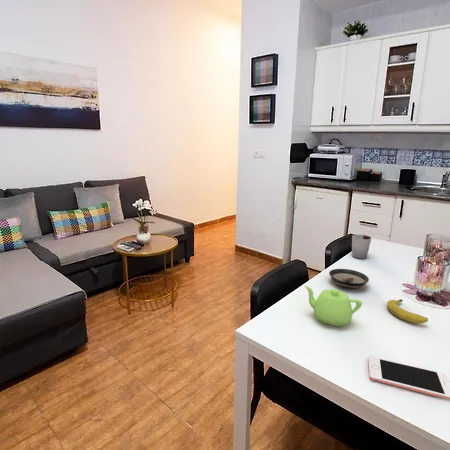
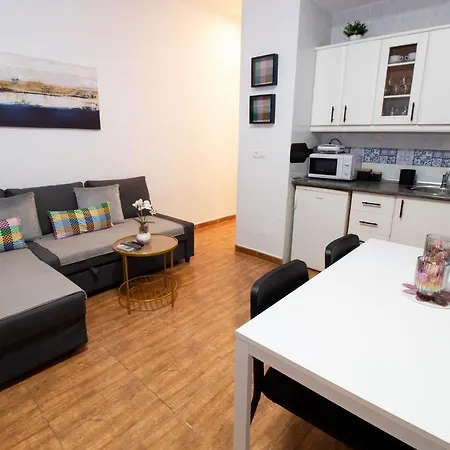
- teapot (331, 304)
- cell phone (407, 376)
- saucer (348, 279)
- fruit (405, 310)
- cup (360, 245)
